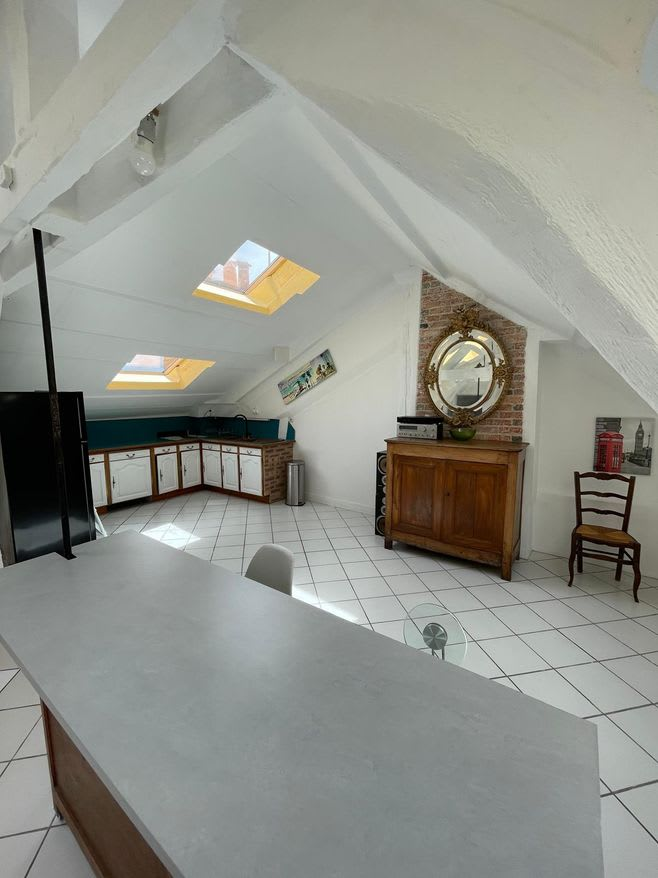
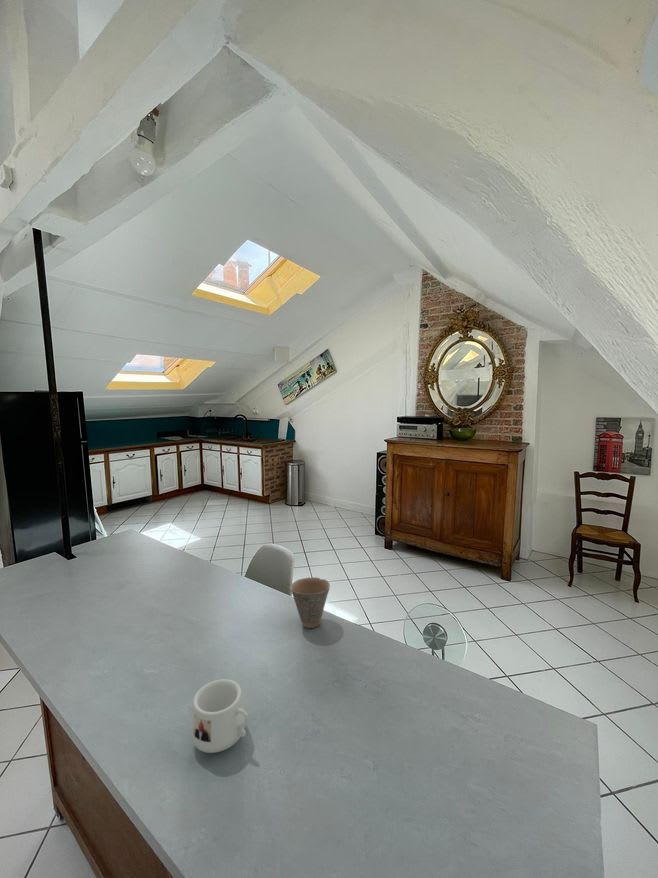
+ mug (222, 717)
+ cup (310, 603)
